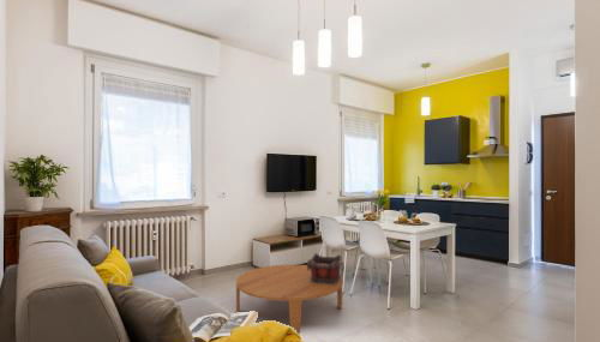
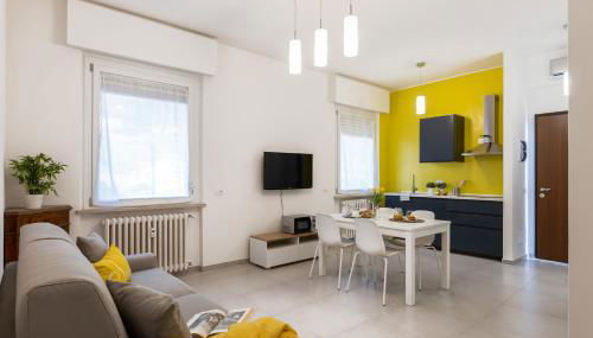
- coffee table (289, 294)
- decorative container (325, 268)
